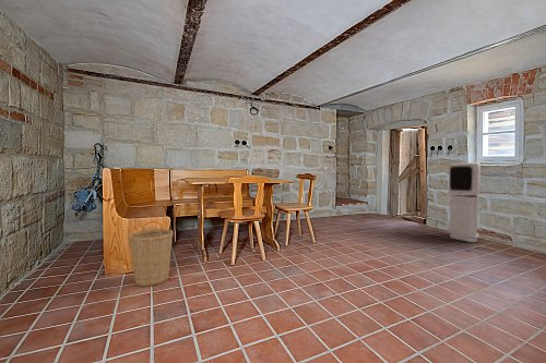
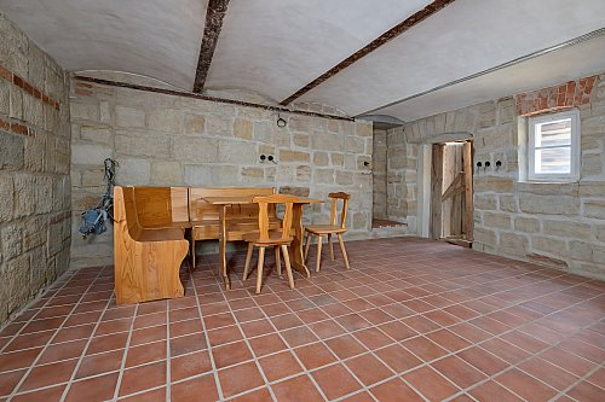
- basket (152, 252)
- air purifier (467, 201)
